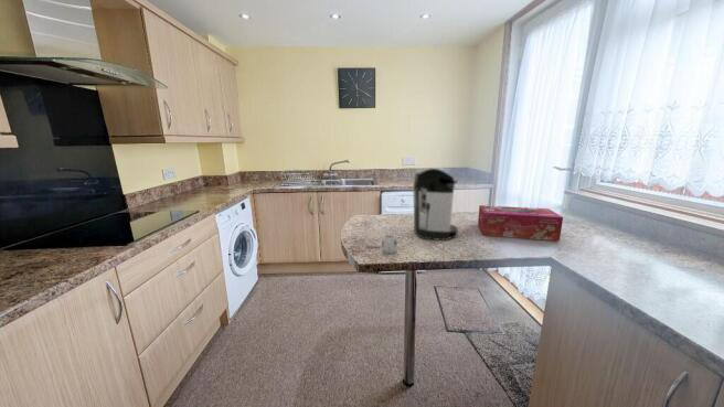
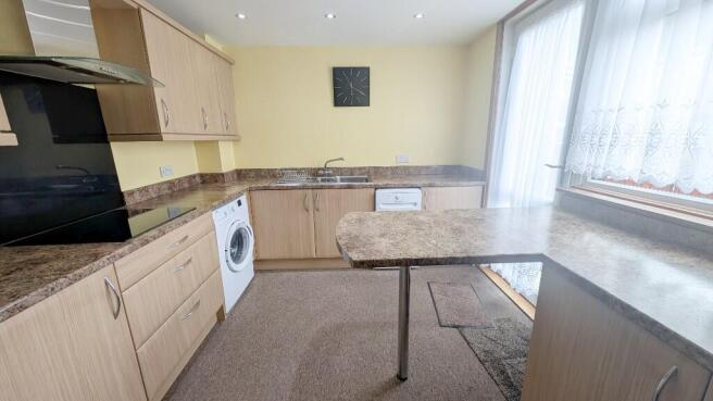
- coffee maker (438, 204)
- tissue box (515, 221)
- mug (382, 244)
